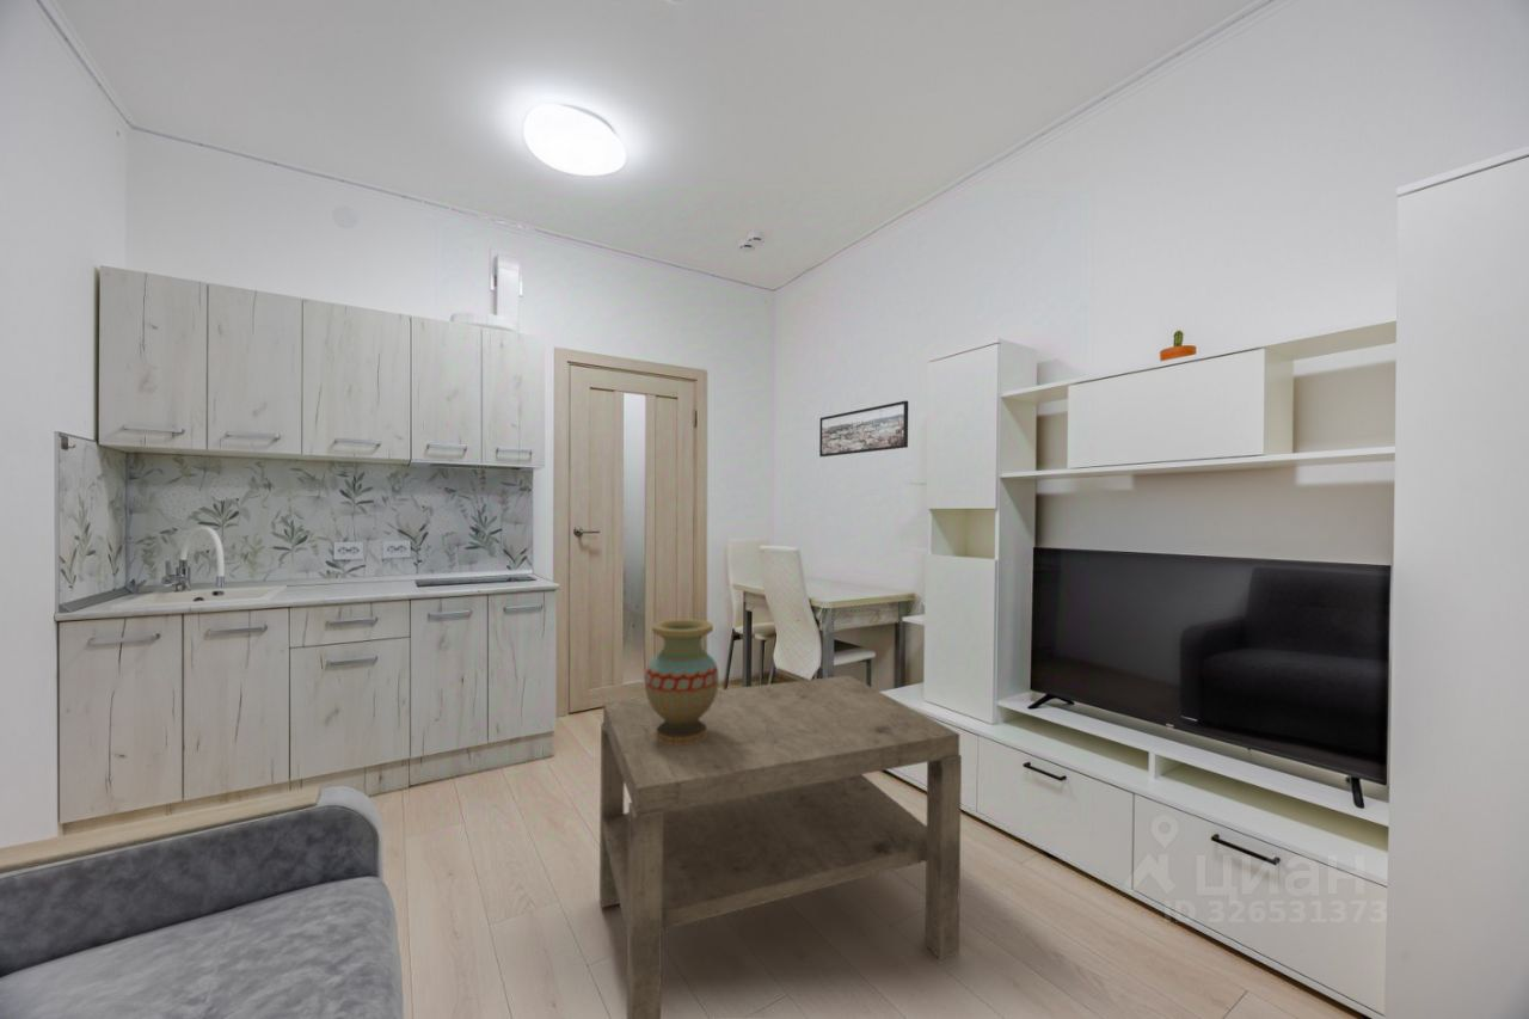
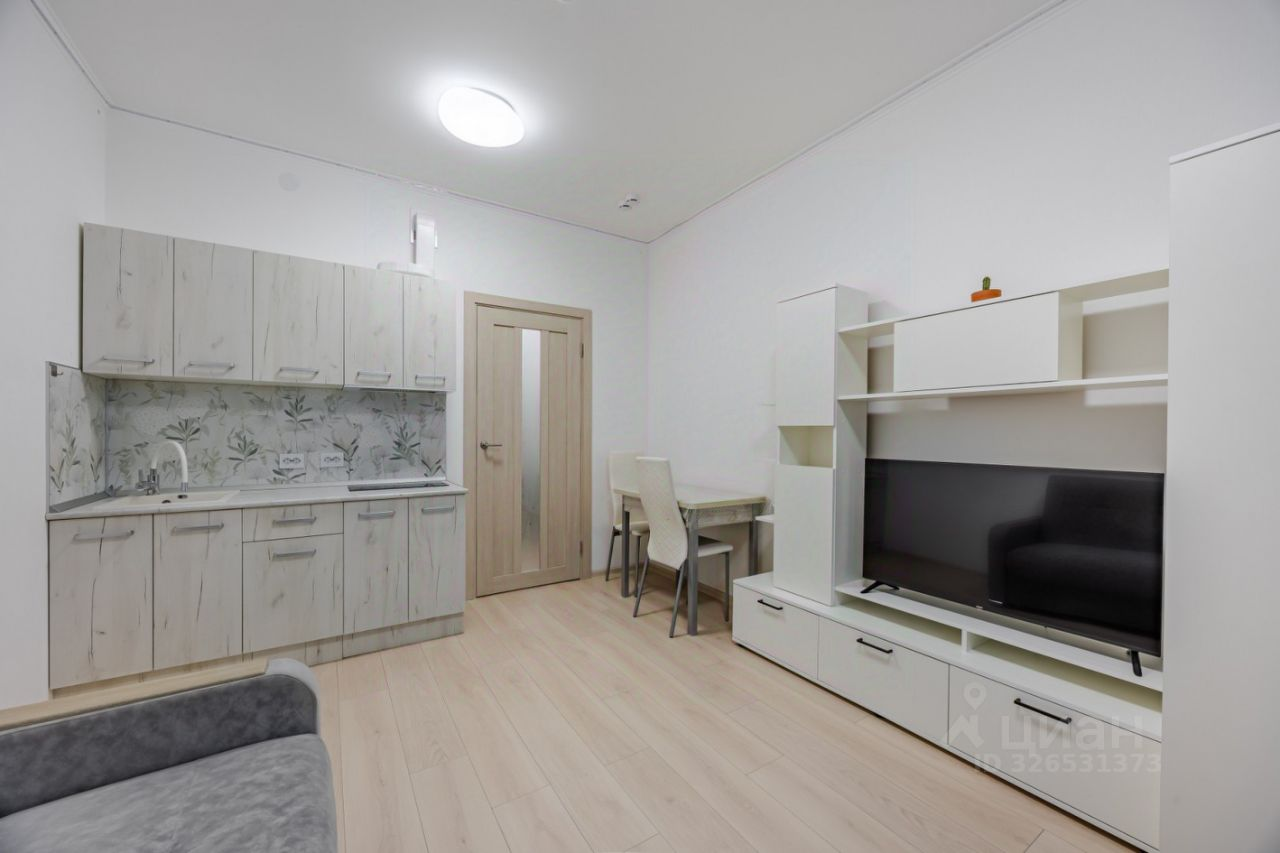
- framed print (859, 431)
- coffee table (768, 820)
- vase (682, 679)
